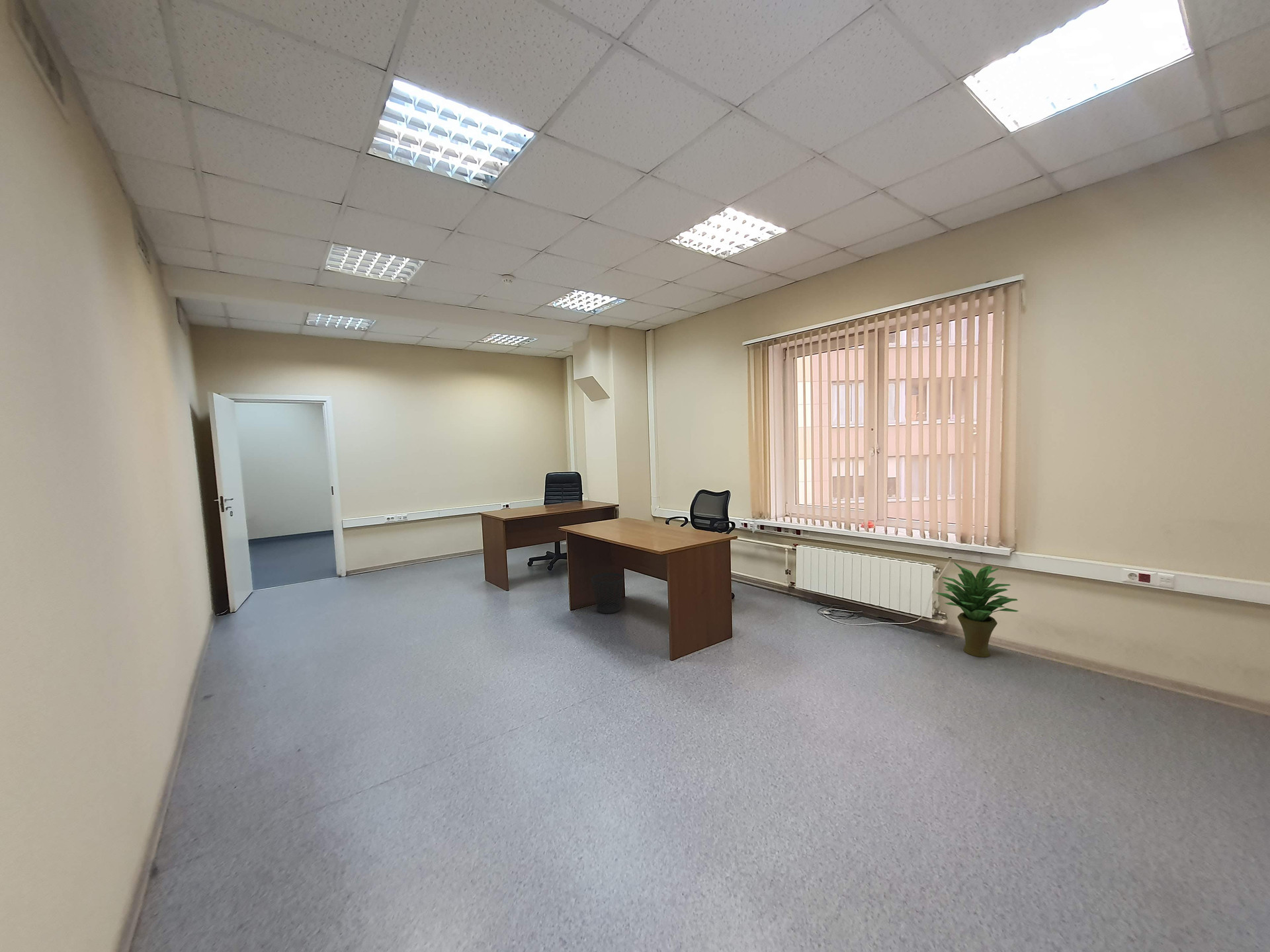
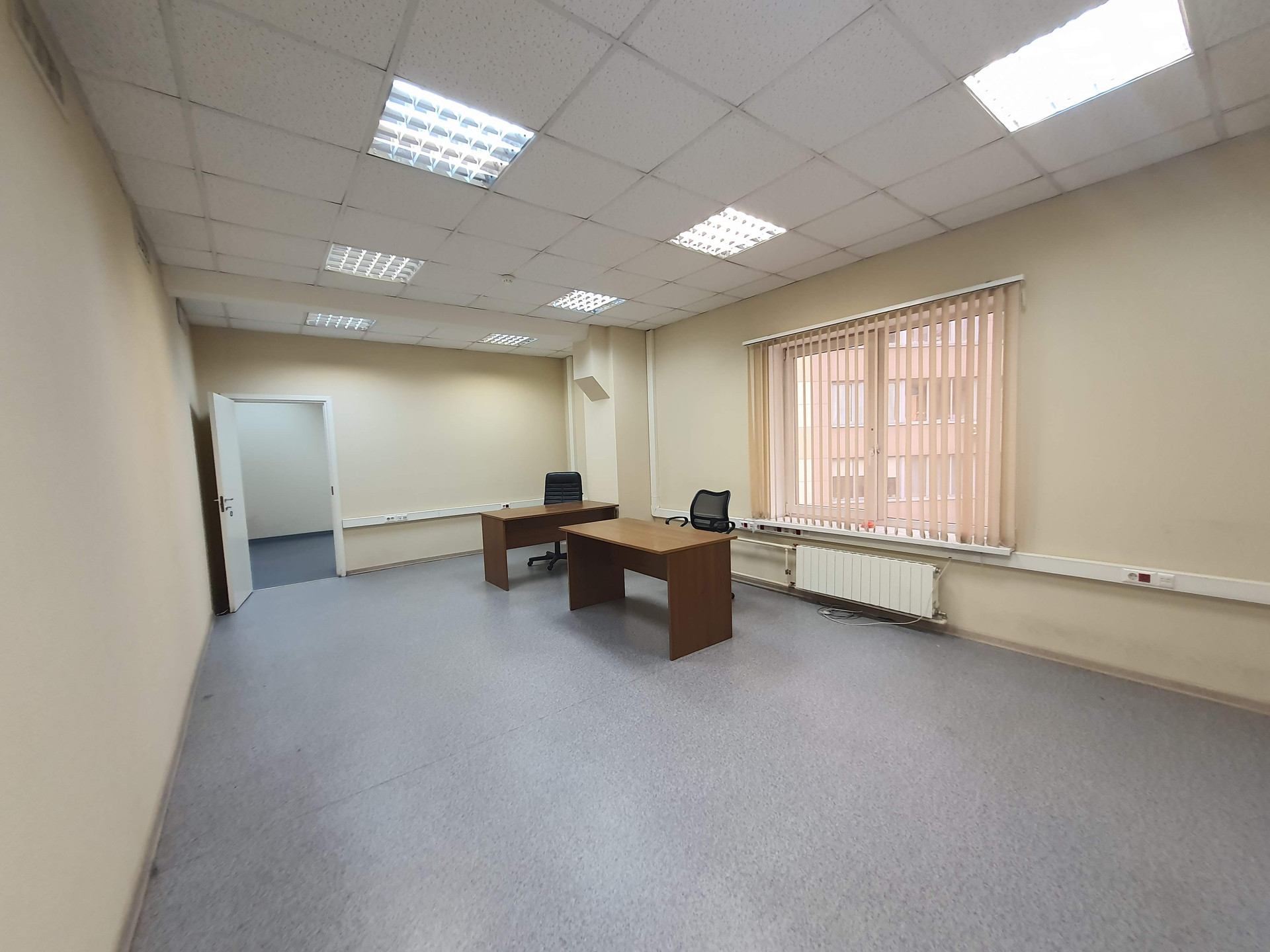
- wastebasket (608, 593)
- potted plant (977, 608)
